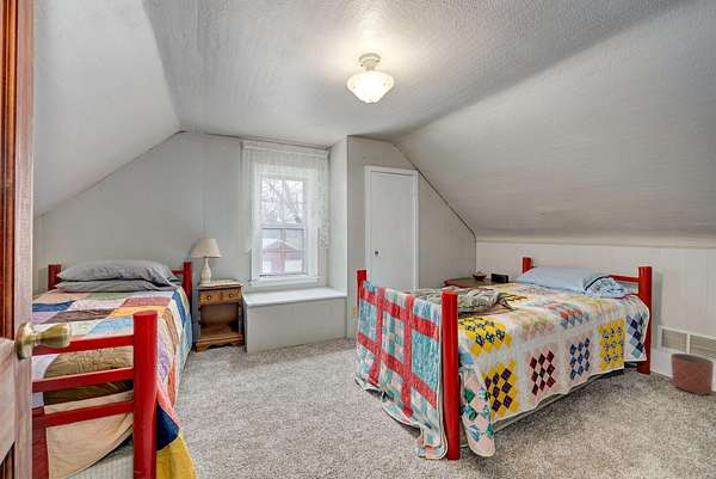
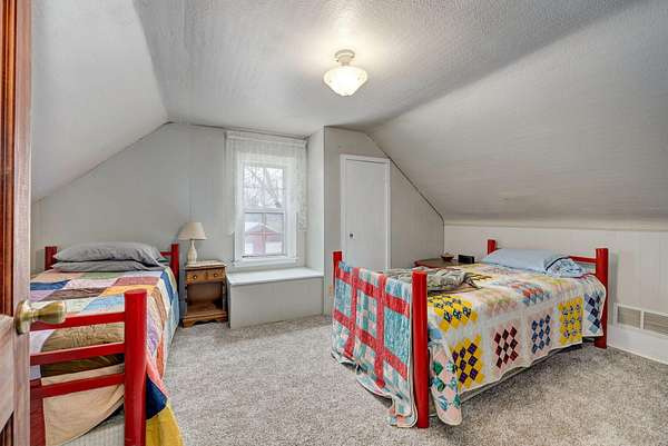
- planter (691, 373)
